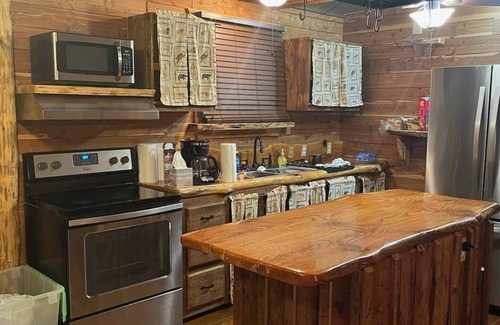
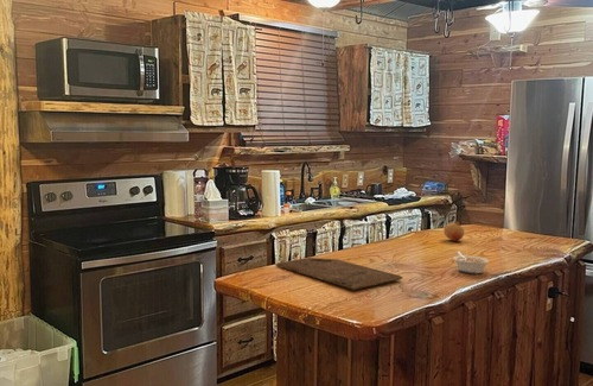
+ legume (468, 264)
+ fruit (453, 230)
+ cutting board (336, 271)
